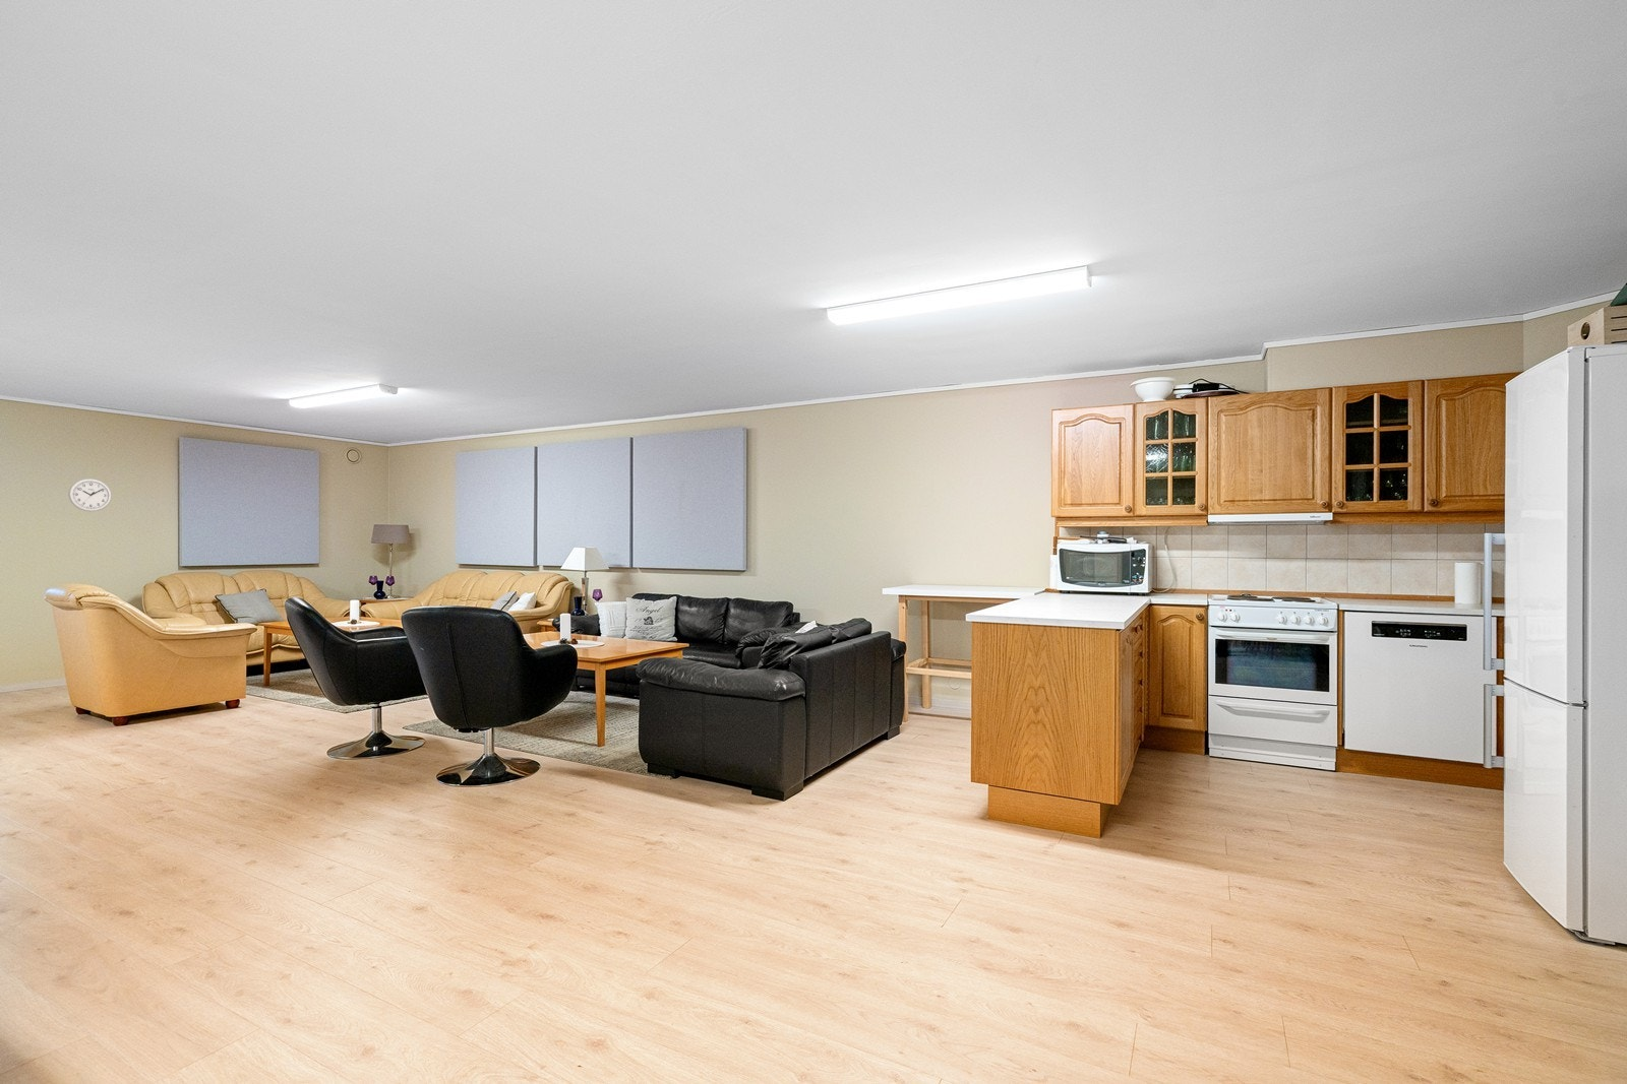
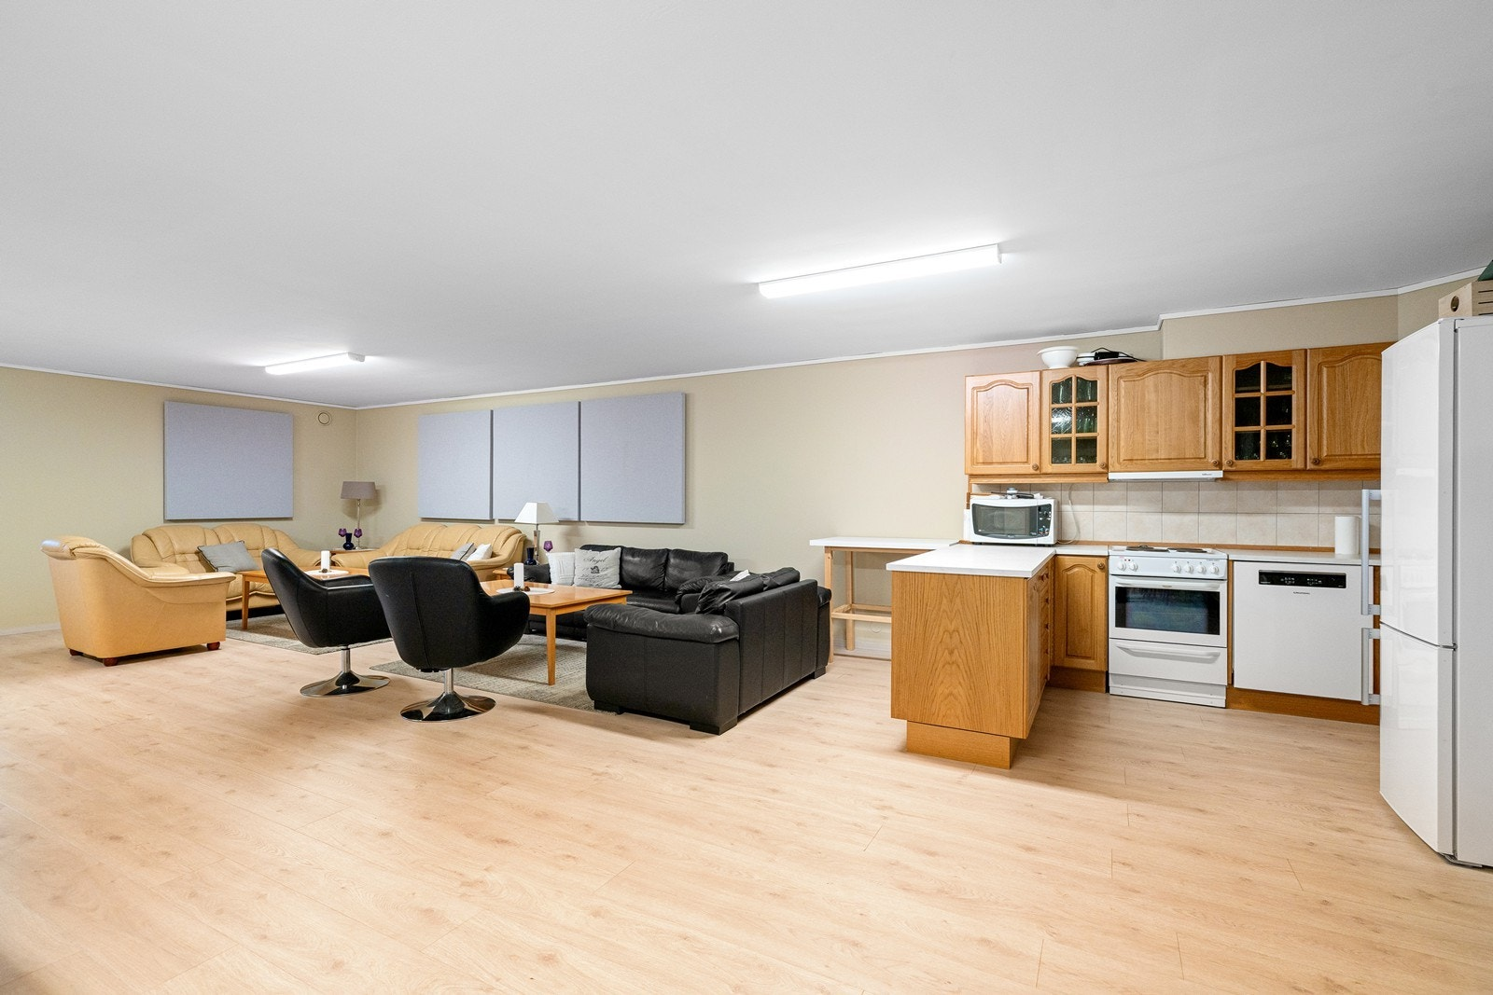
- wall clock (91, 495)
